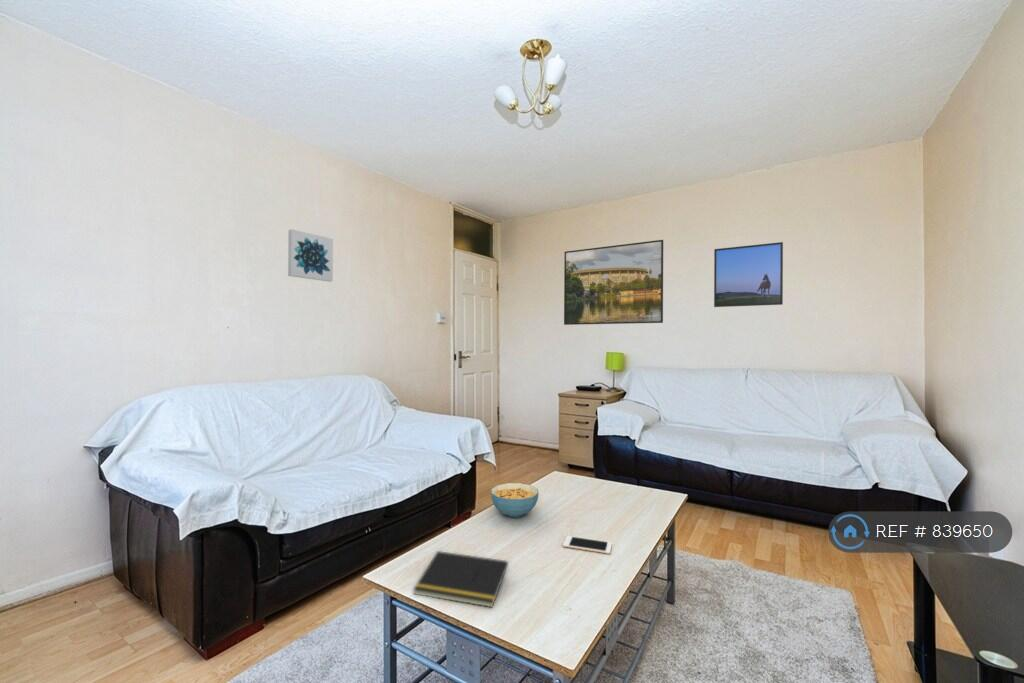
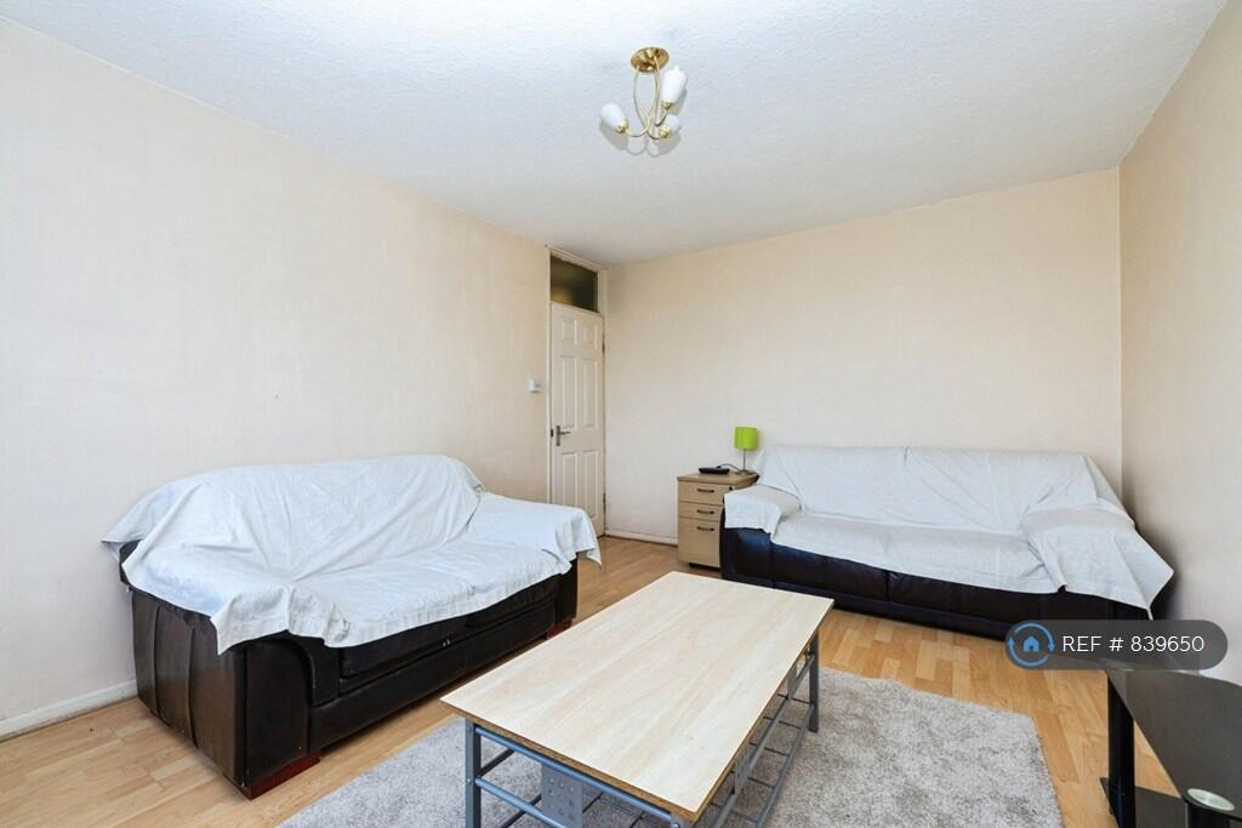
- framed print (747, 275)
- cell phone (587, 544)
- wall art (311, 256)
- notepad (462, 576)
- cereal bowl (514, 502)
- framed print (610, 285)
